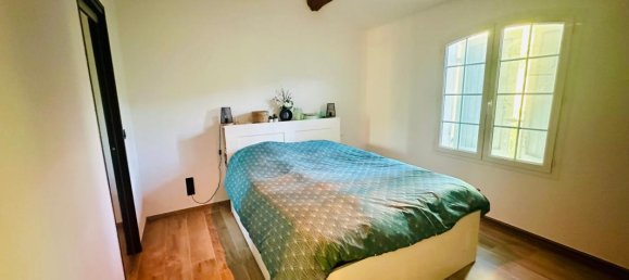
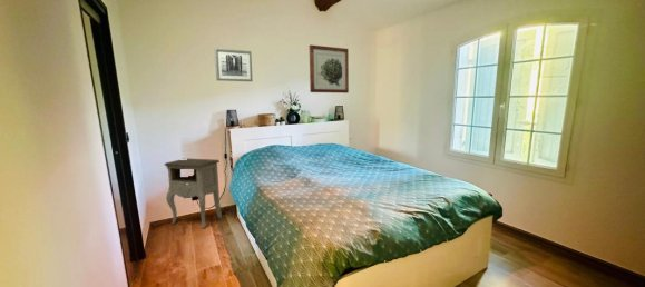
+ wall art (234, 65)
+ nightstand (194, 191)
+ wall art (329, 70)
